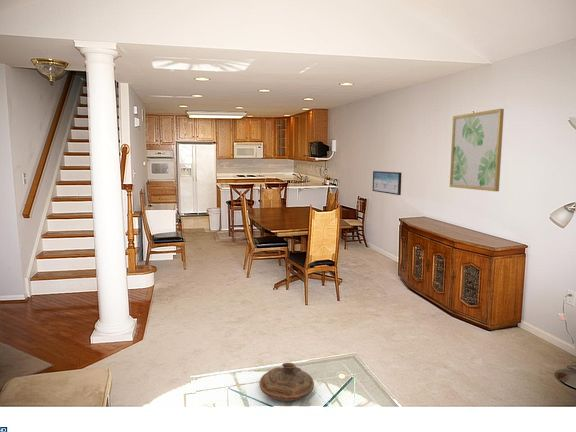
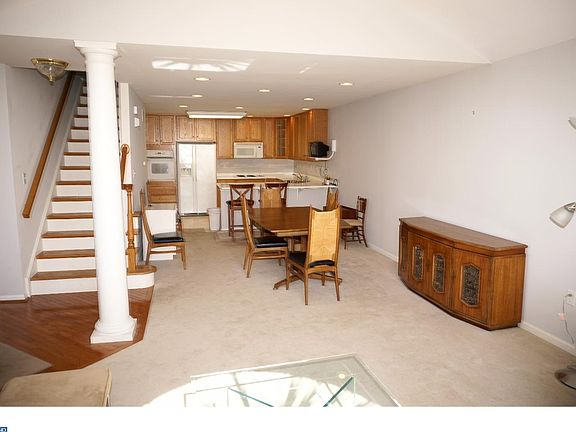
- decorative bowl (286, 380)
- wall art (474, 151)
- wall art (386, 182)
